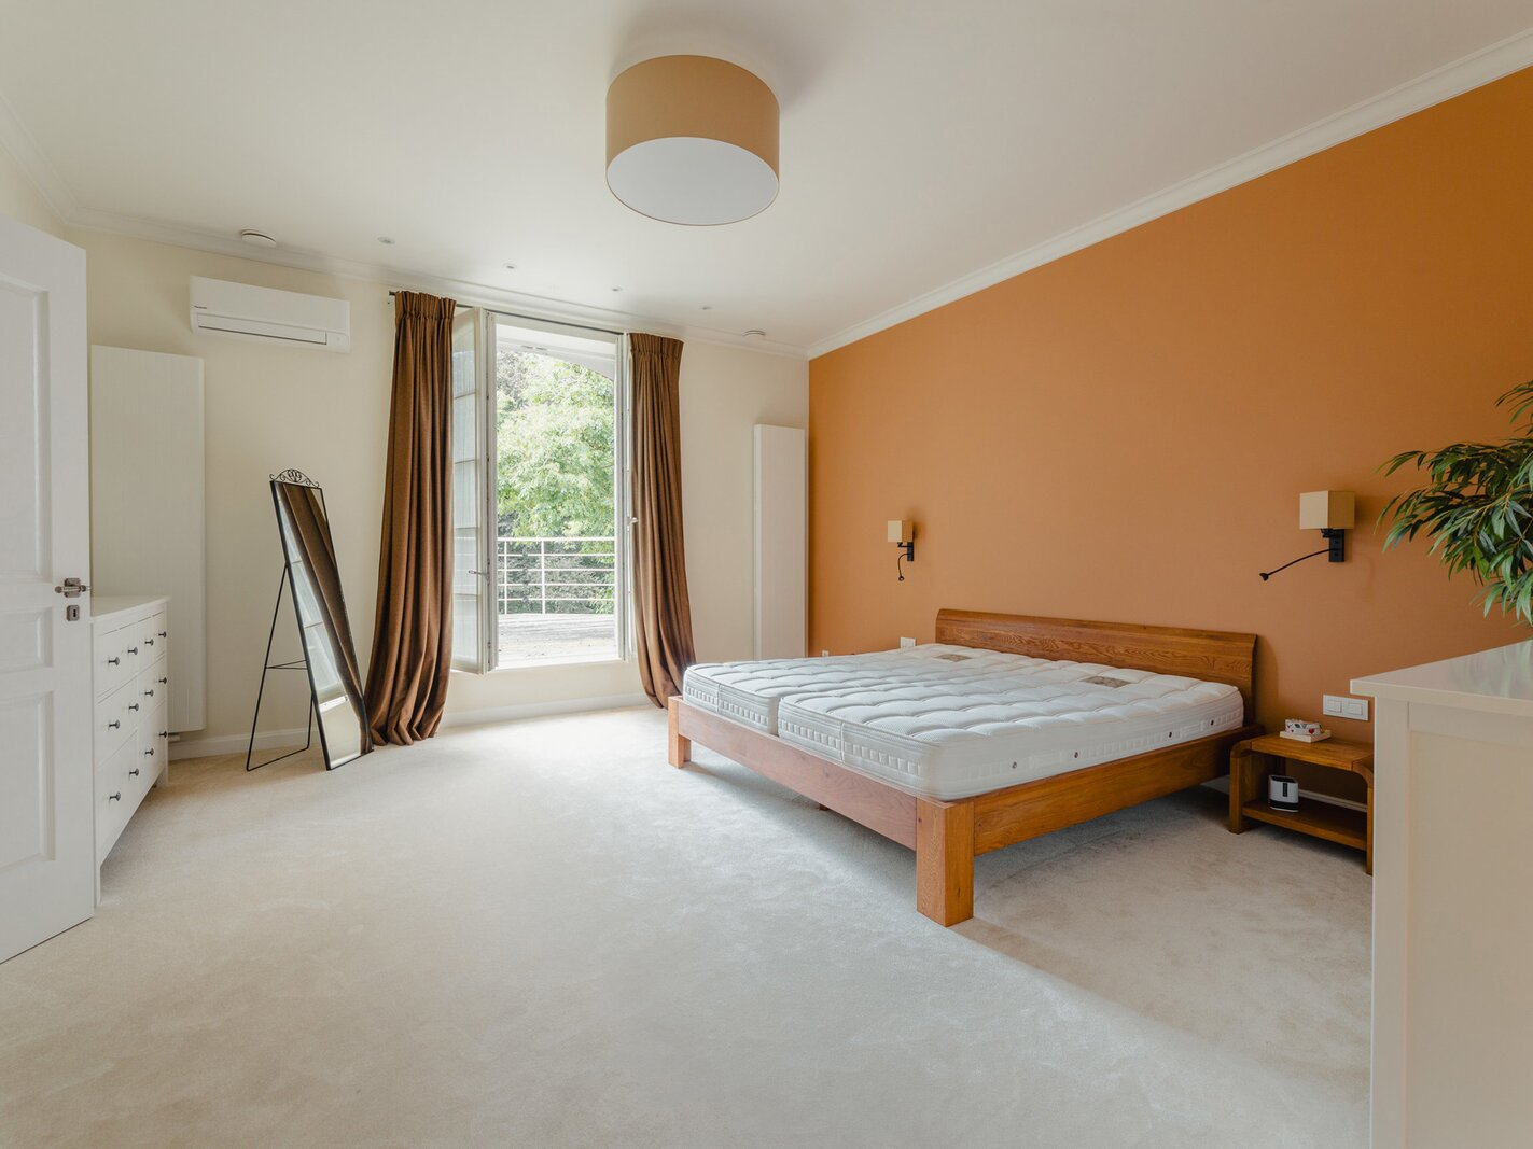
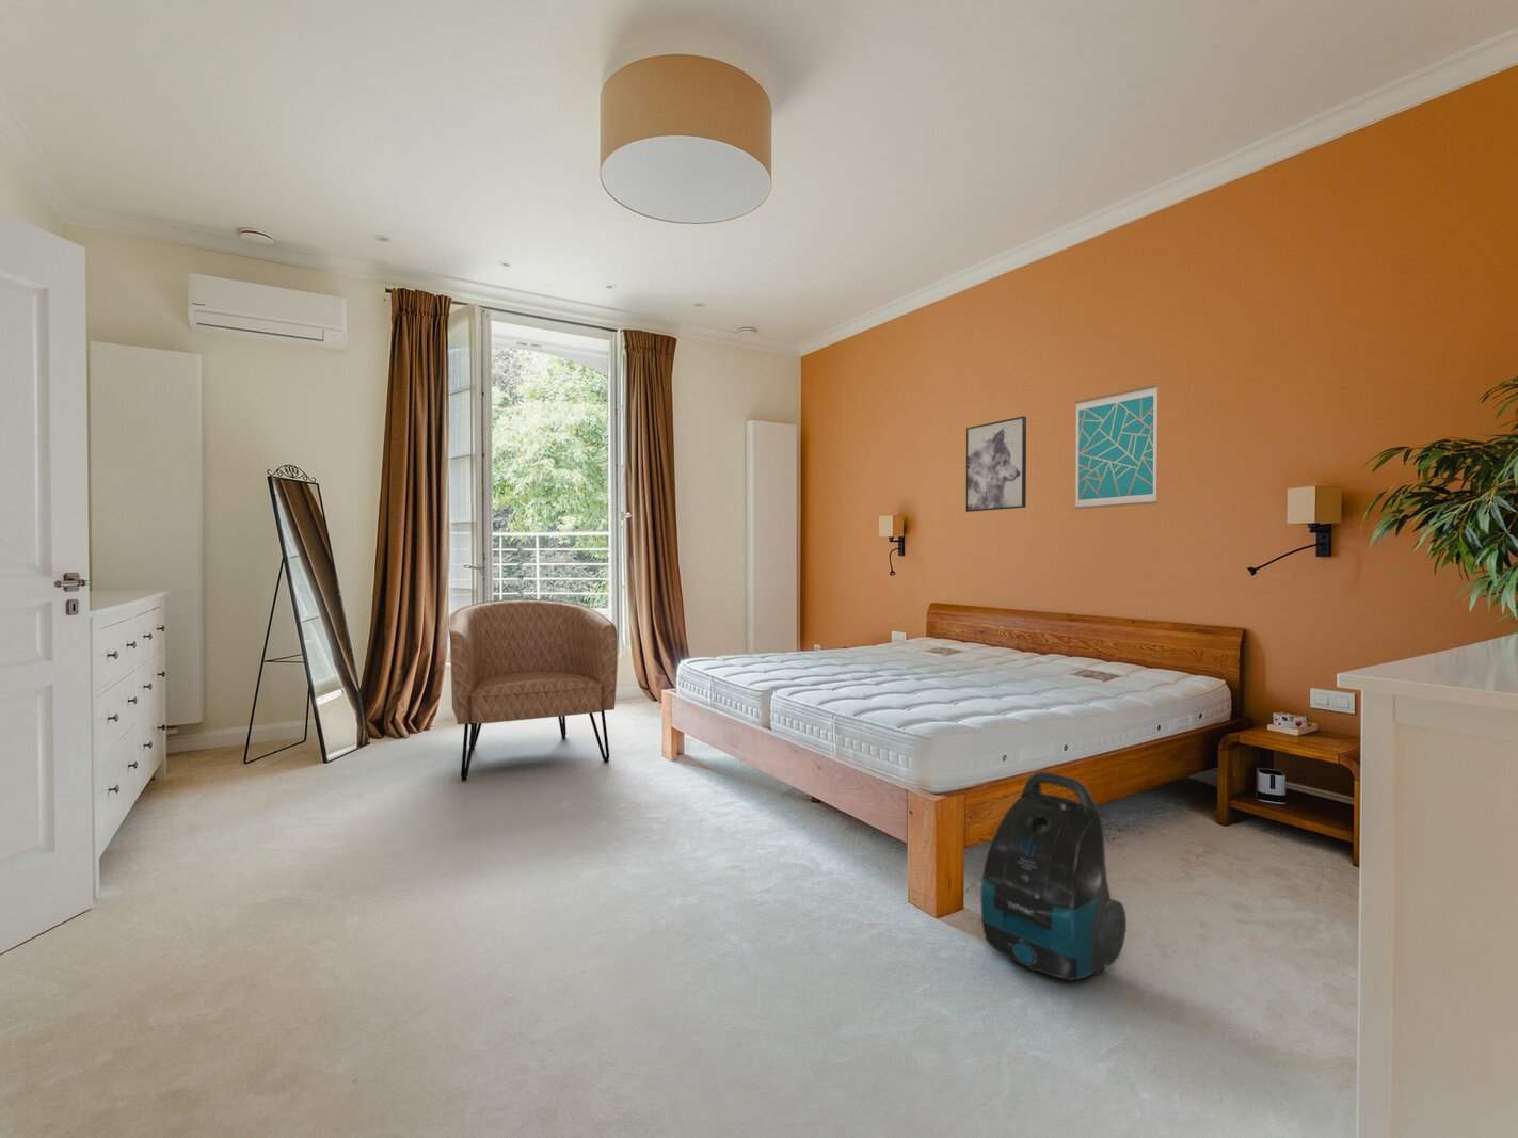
+ vacuum cleaner (1045, 868)
+ wall art (994, 466)
+ armchair (527, 678)
+ wall art (1114, 451)
